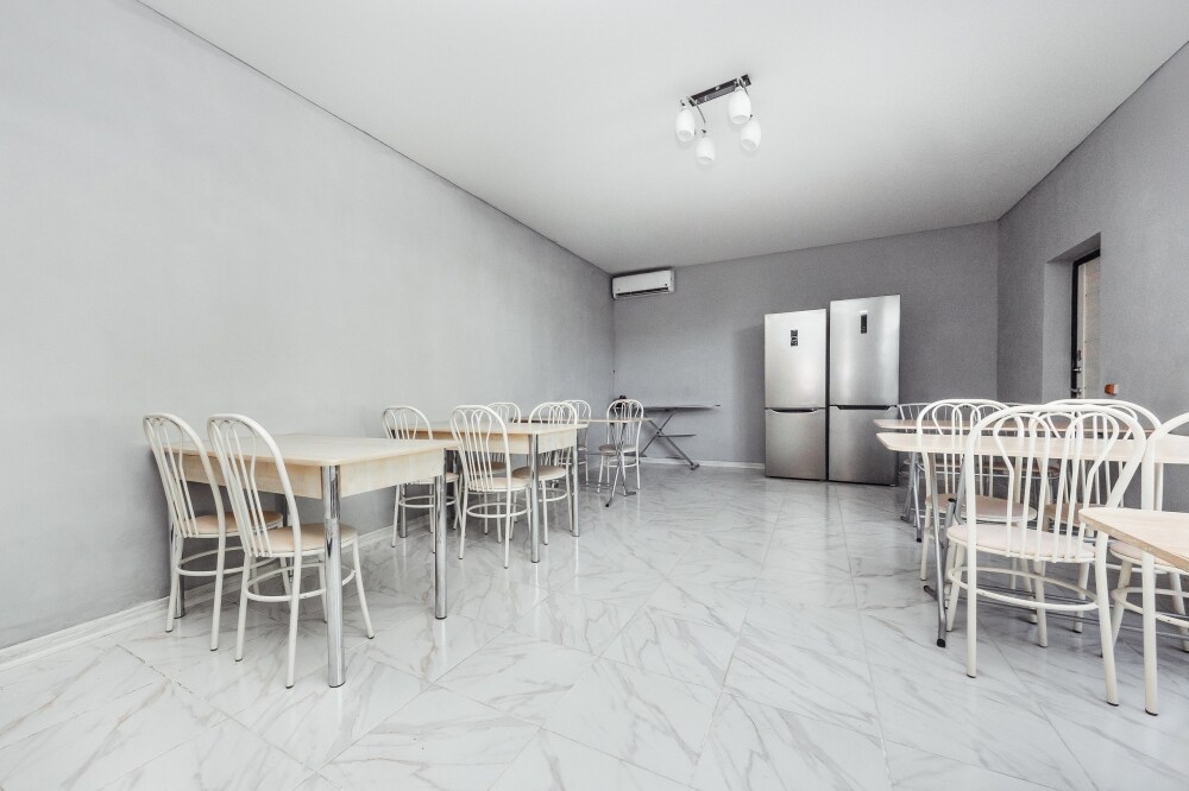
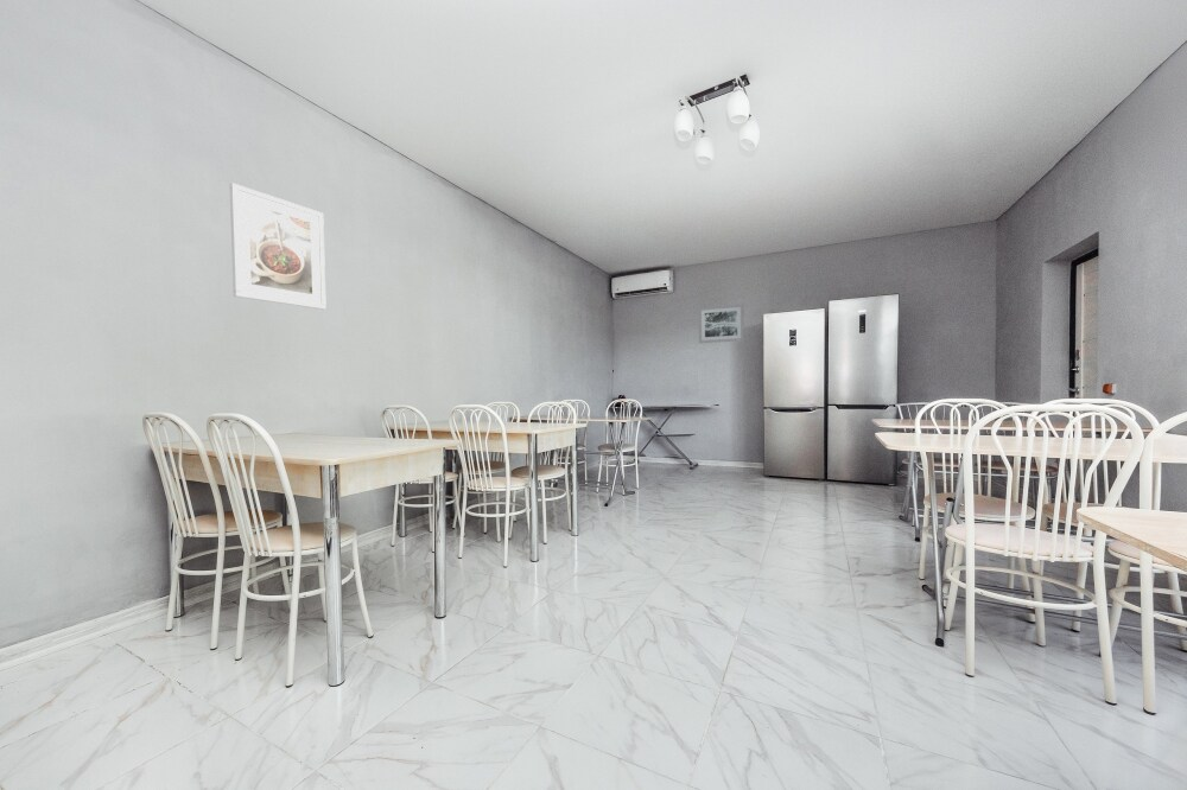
+ wall art (721, 324)
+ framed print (281, 251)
